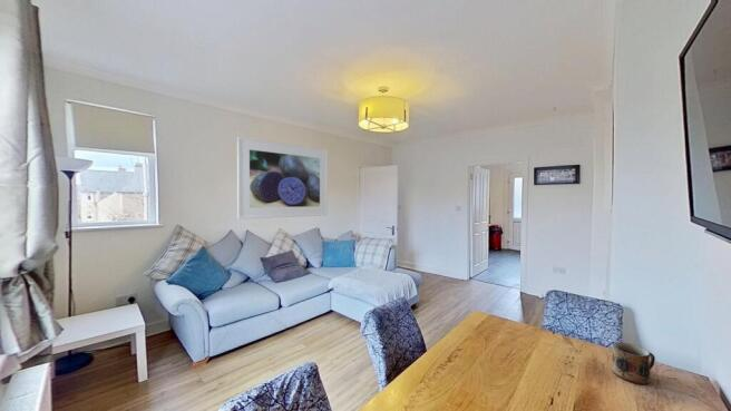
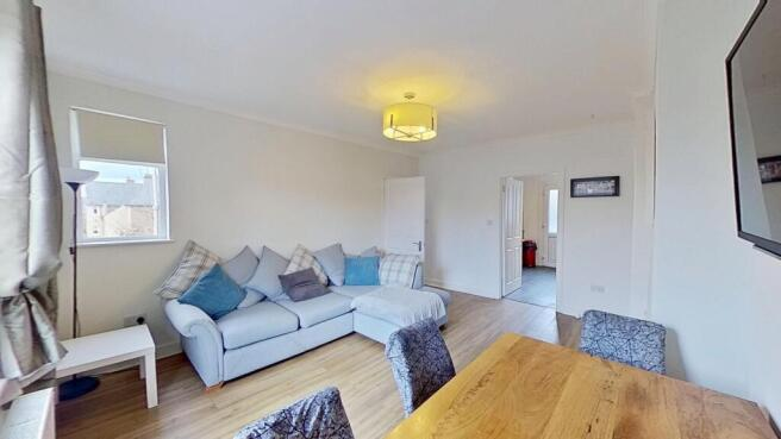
- mug (632, 361)
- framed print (287, 180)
